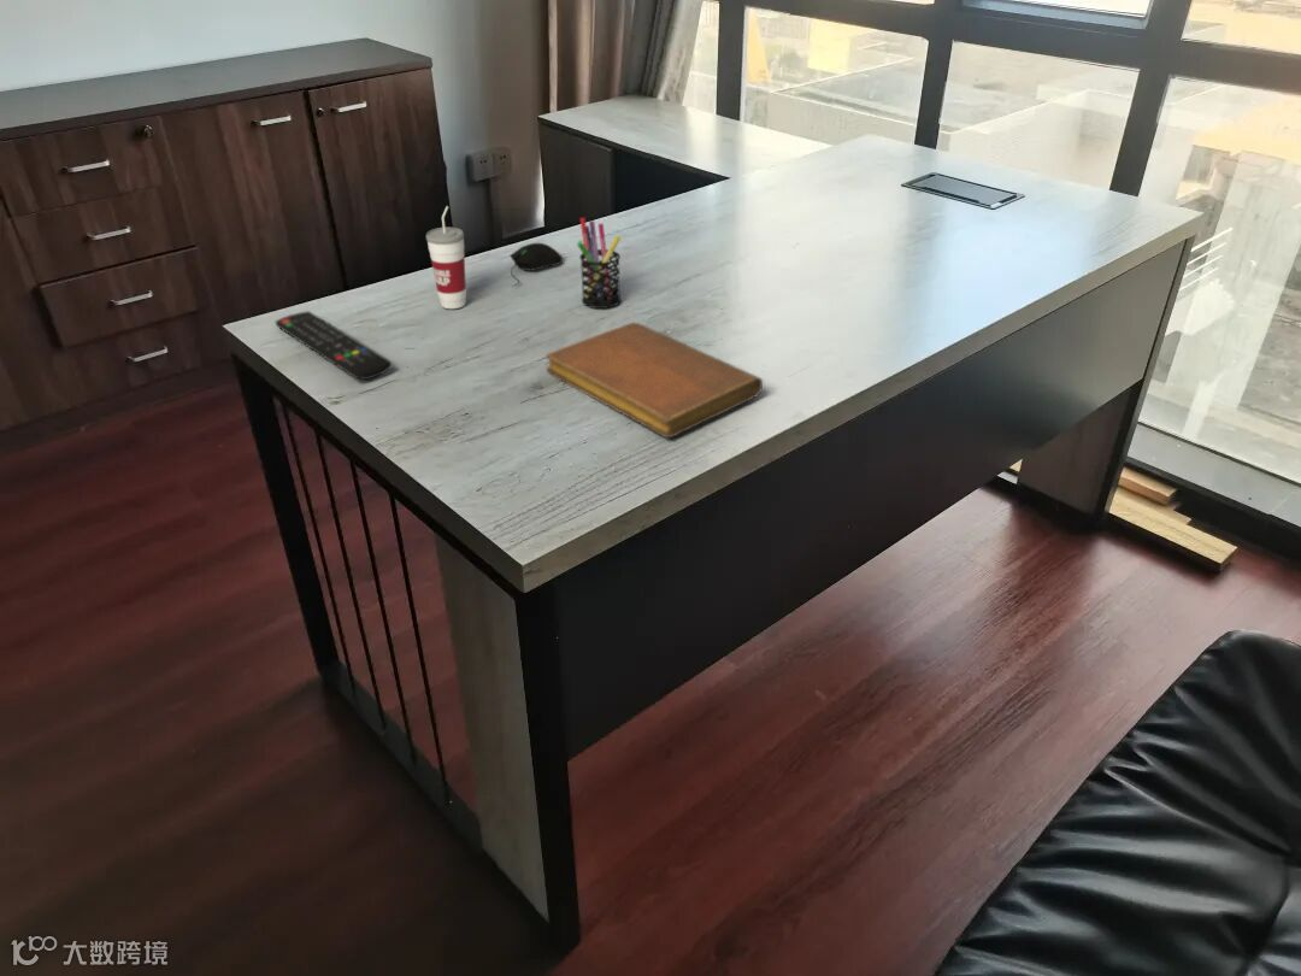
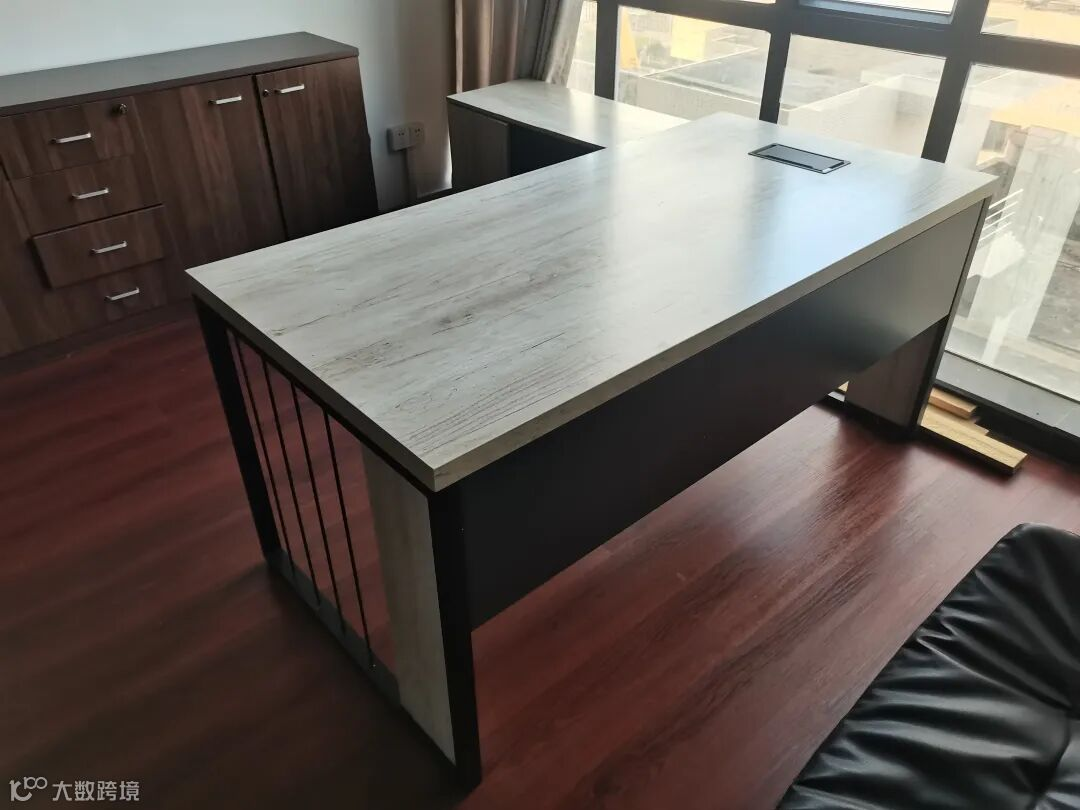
- computer mouse (529, 259)
- remote control (330, 343)
- notebook (650, 374)
- cup (447, 257)
- pen holder (595, 263)
